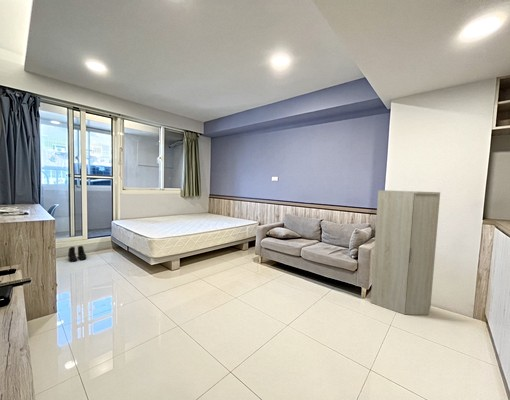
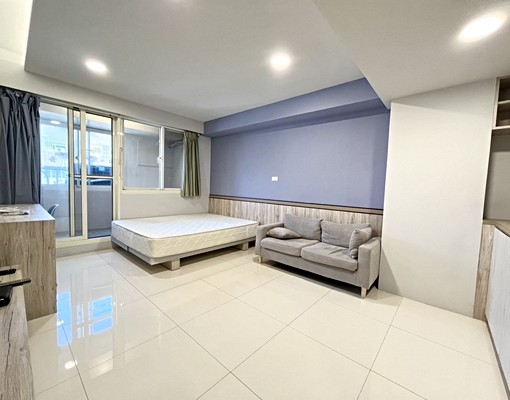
- cabinet (404, 248)
- boots (78, 252)
